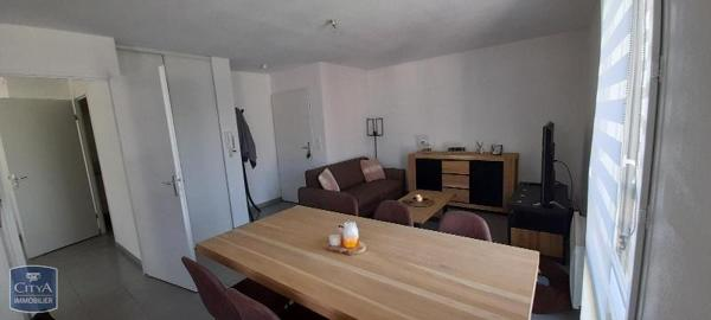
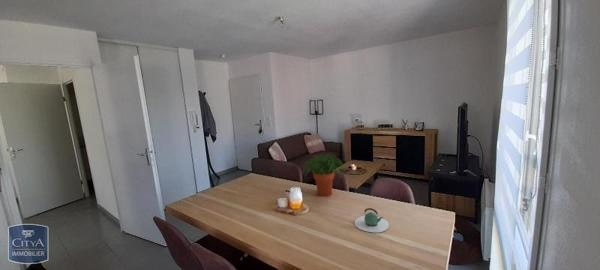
+ teapot (371, 215)
+ potted plant (324, 174)
